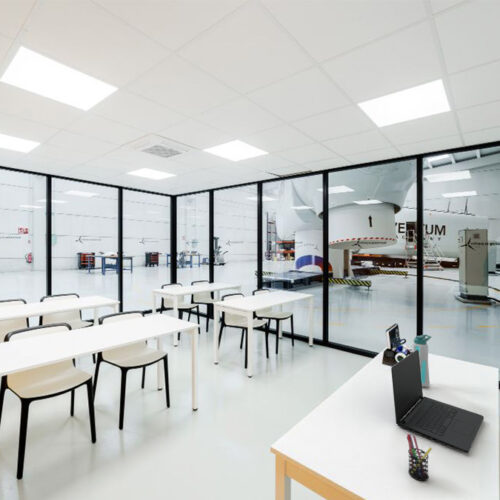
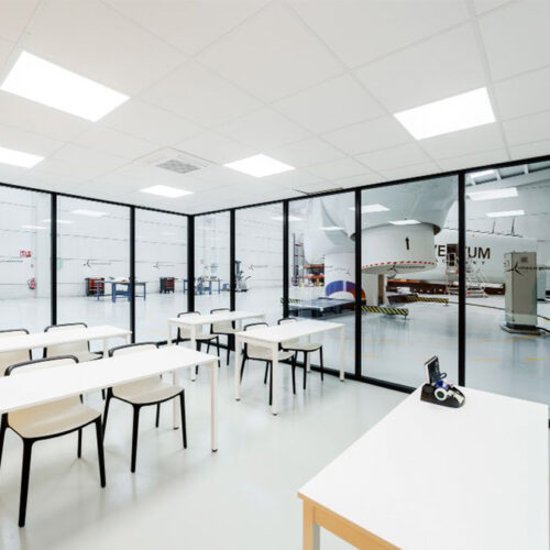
- laptop (436, 400)
- pen holder (416, 456)
- water bottle (421, 359)
